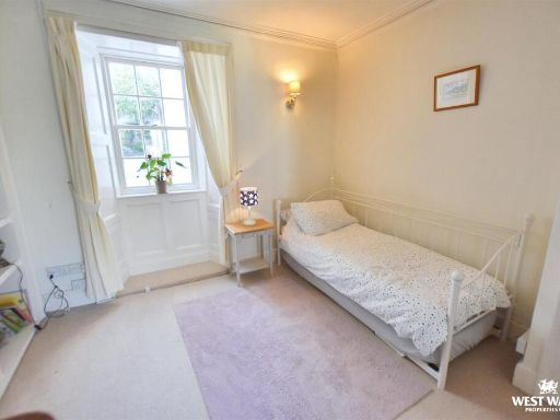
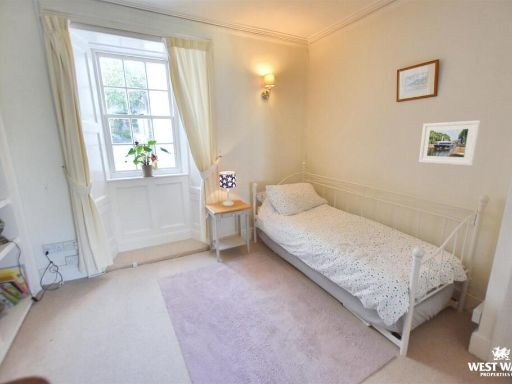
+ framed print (446, 143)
